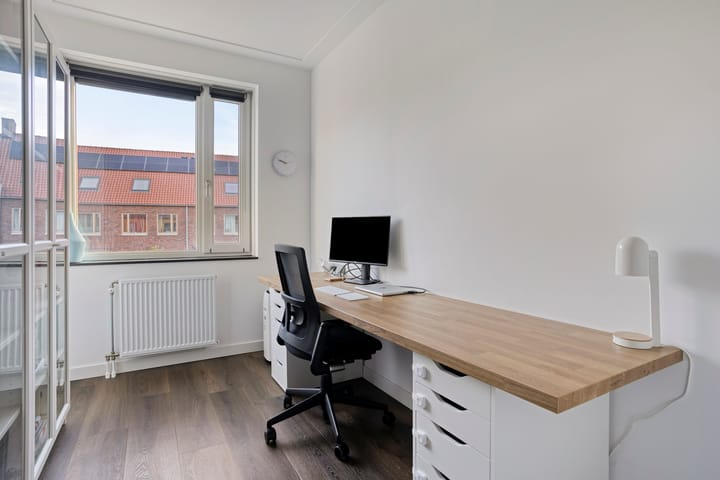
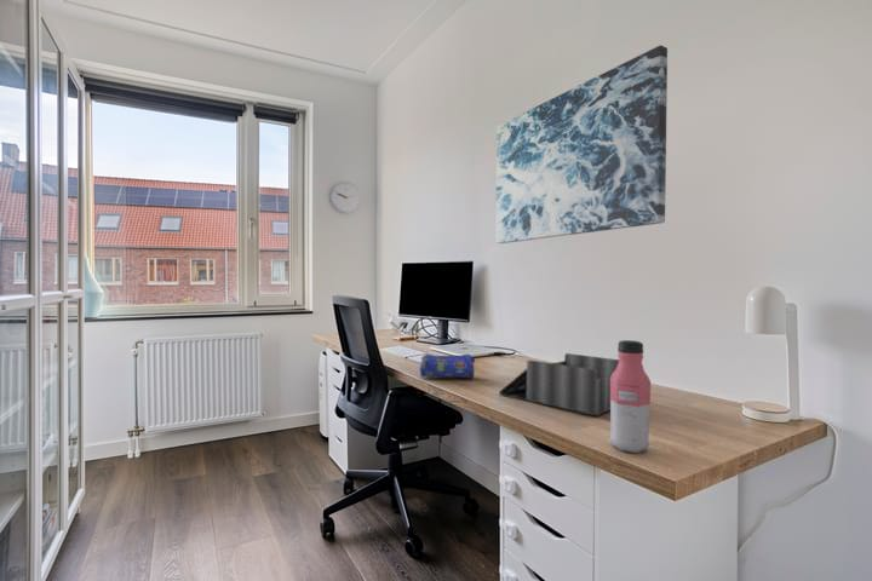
+ water bottle (630, 393)
+ wall art (564, 165)
+ desk organizer (562, 378)
+ pencil case (447, 366)
